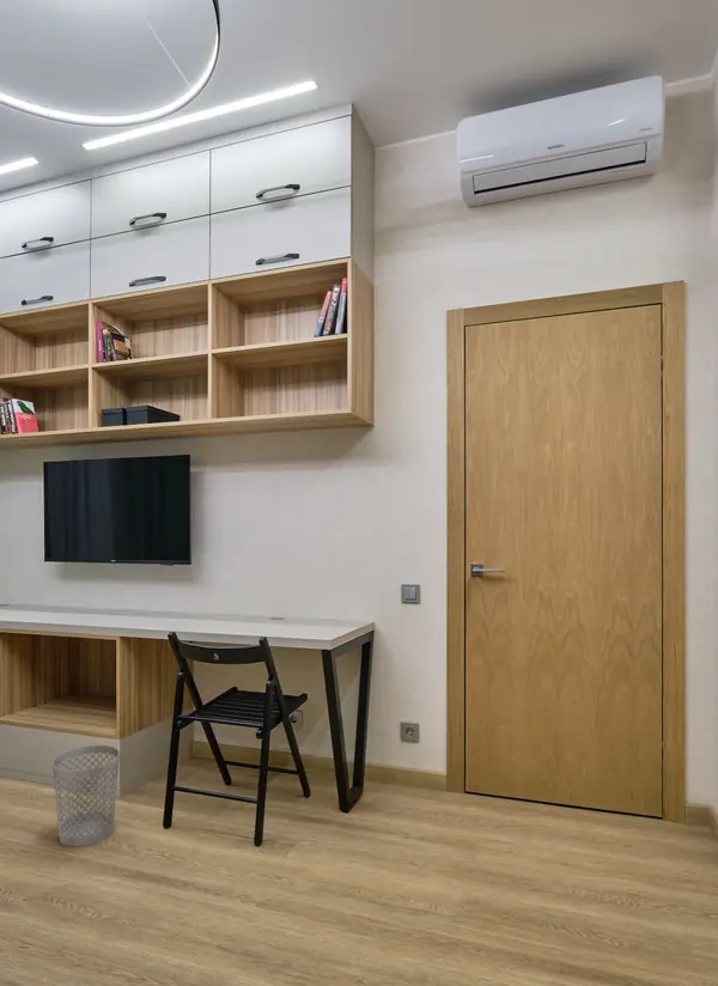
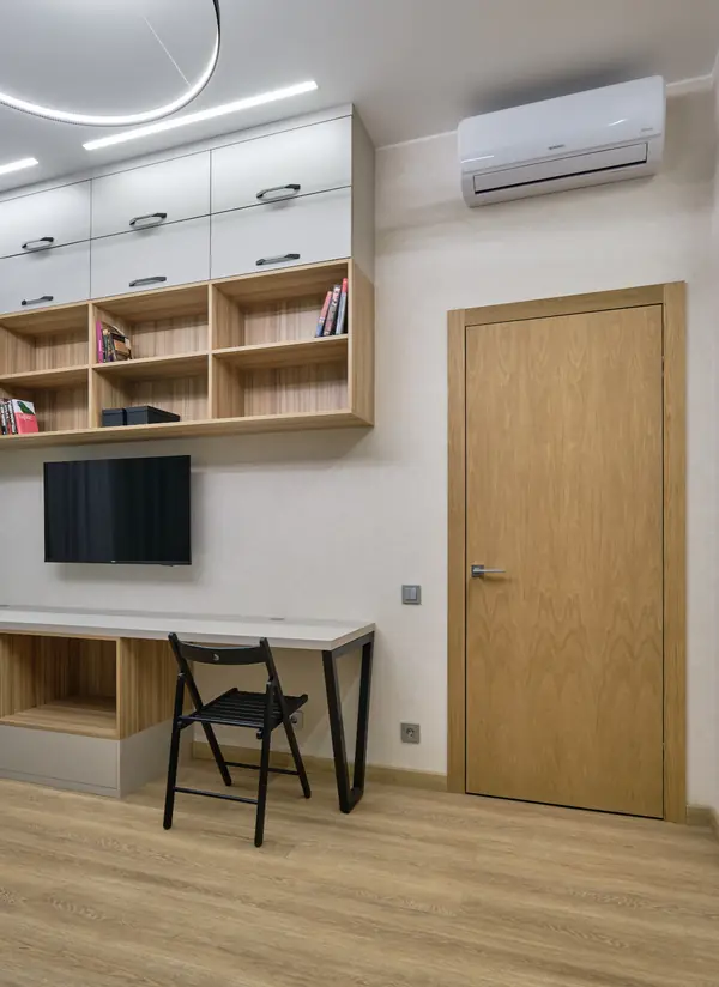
- wastebasket (86, 795)
